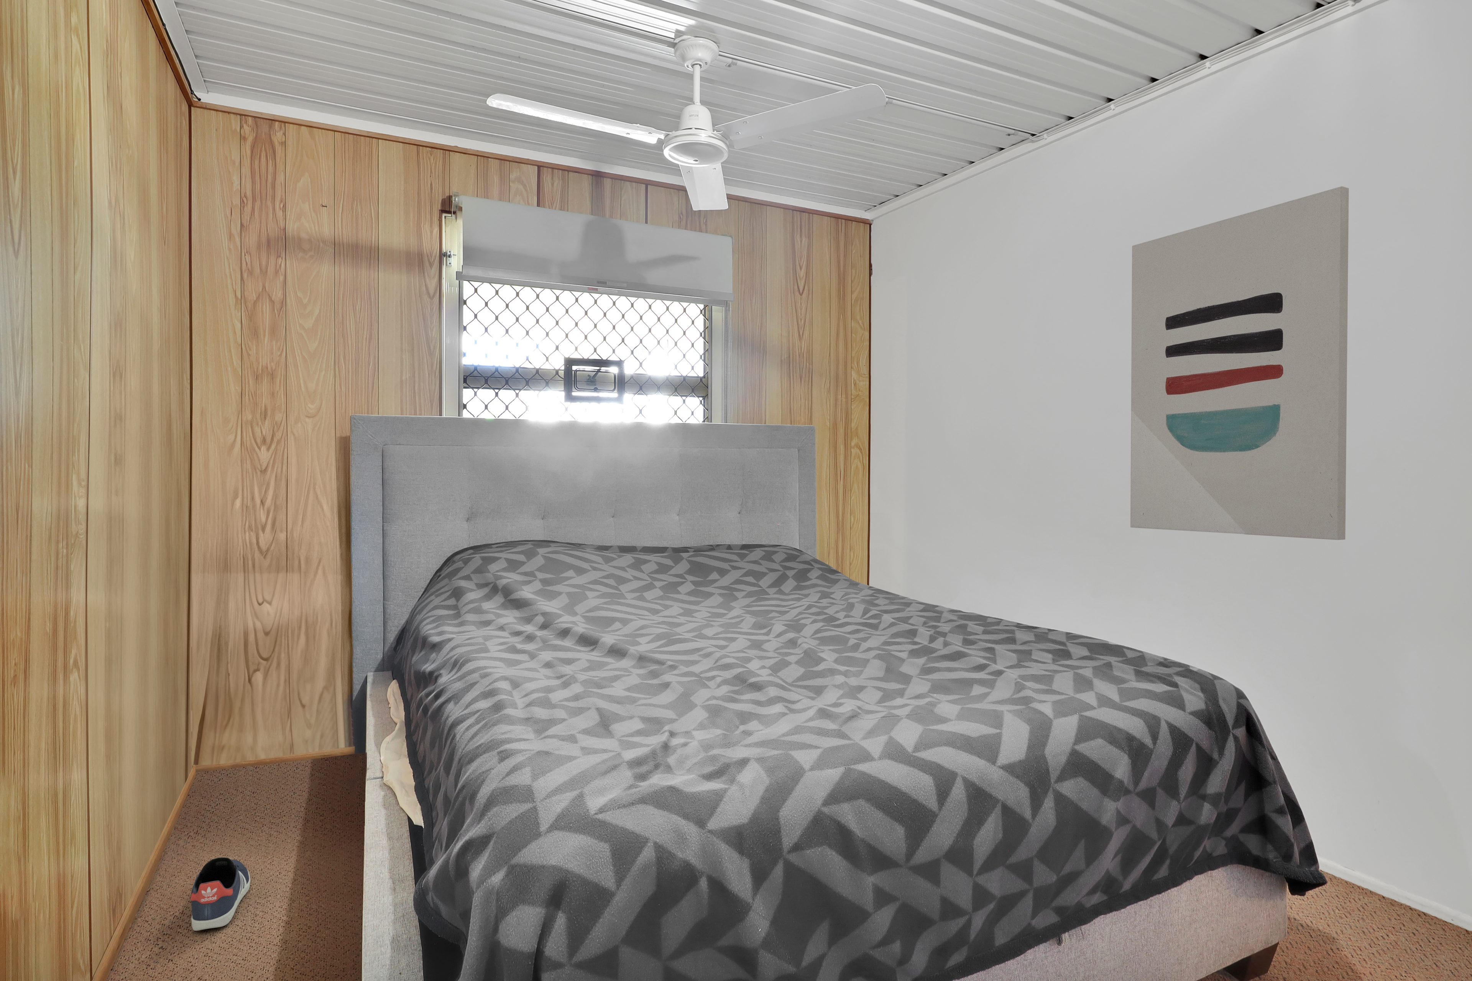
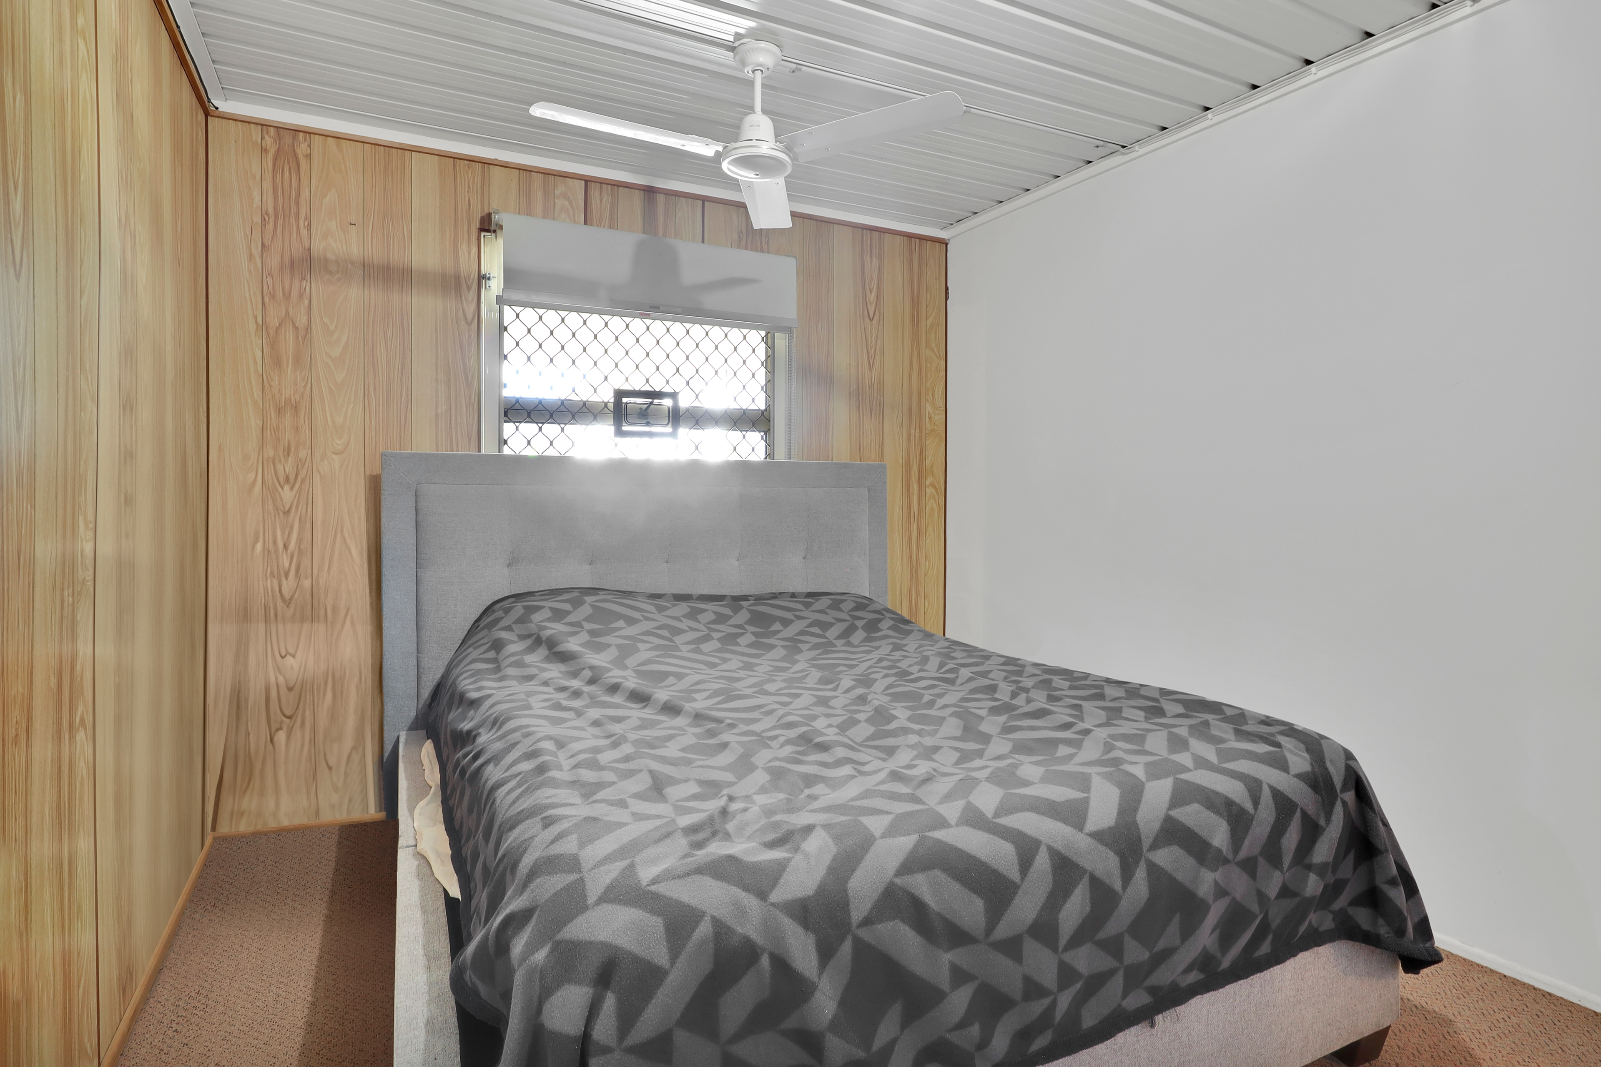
- wall art (1227, 377)
- sneaker (222, 876)
